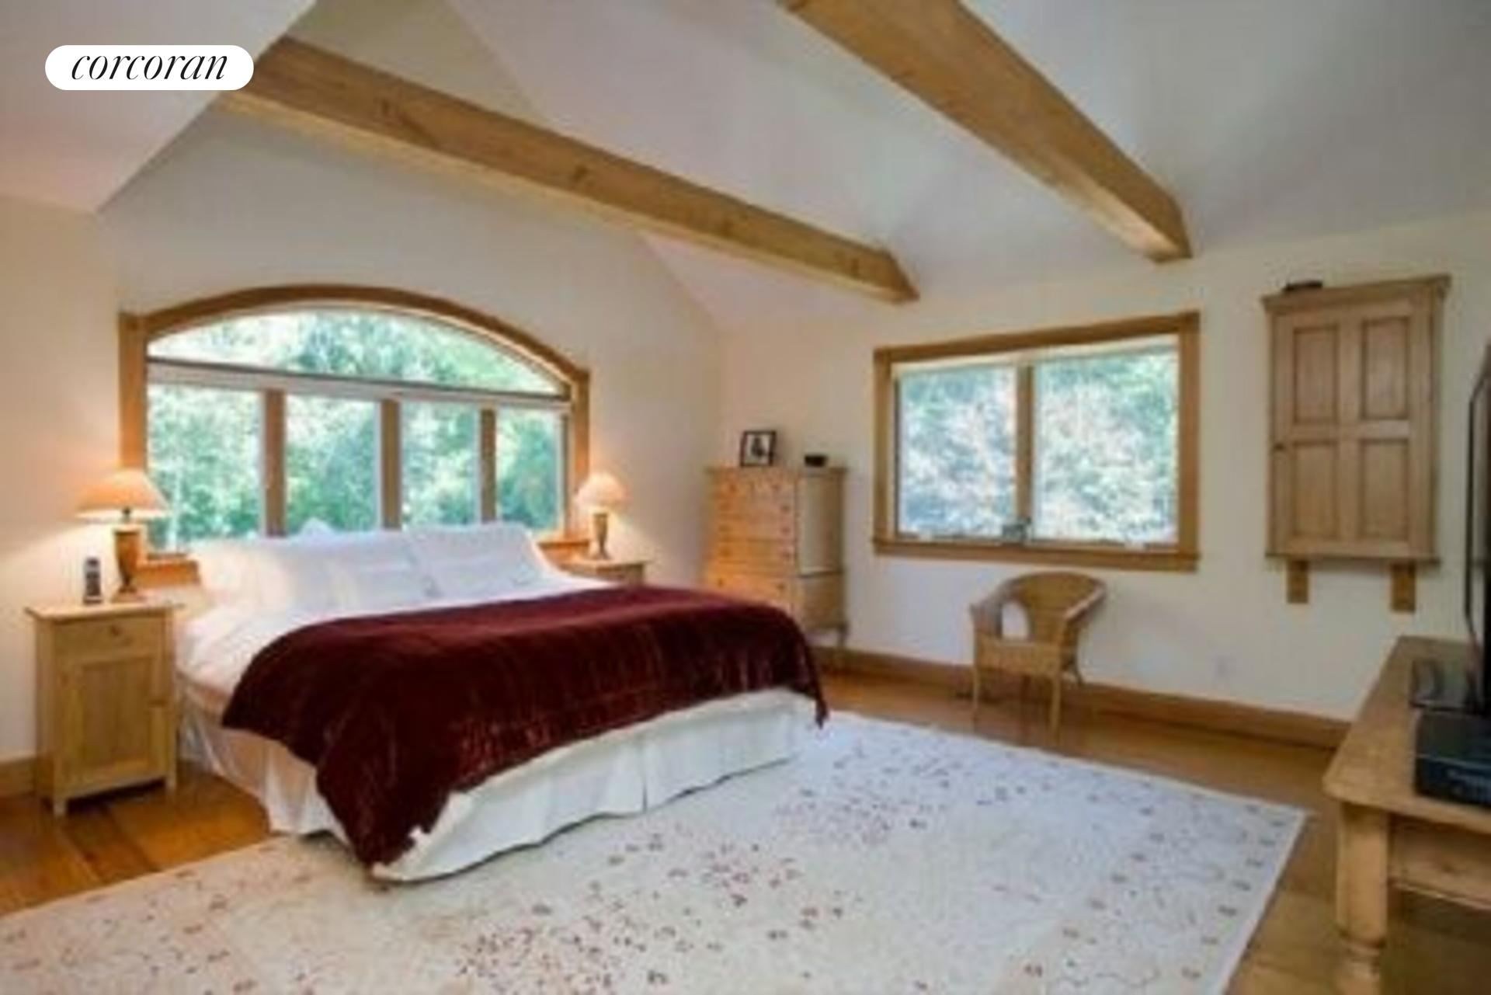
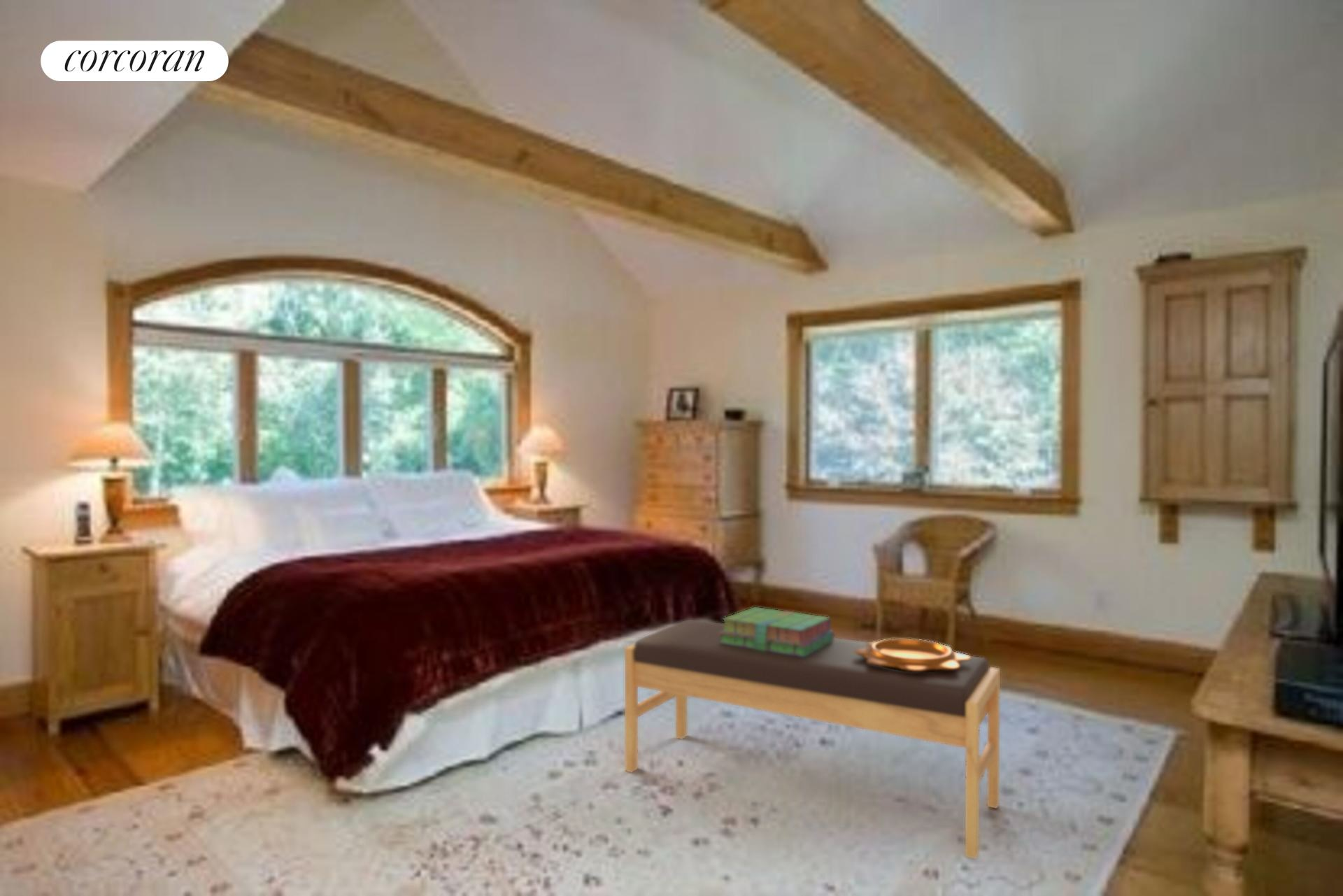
+ stack of books (776, 630)
+ bench (803, 717)
+ decorative bowl (911, 653)
